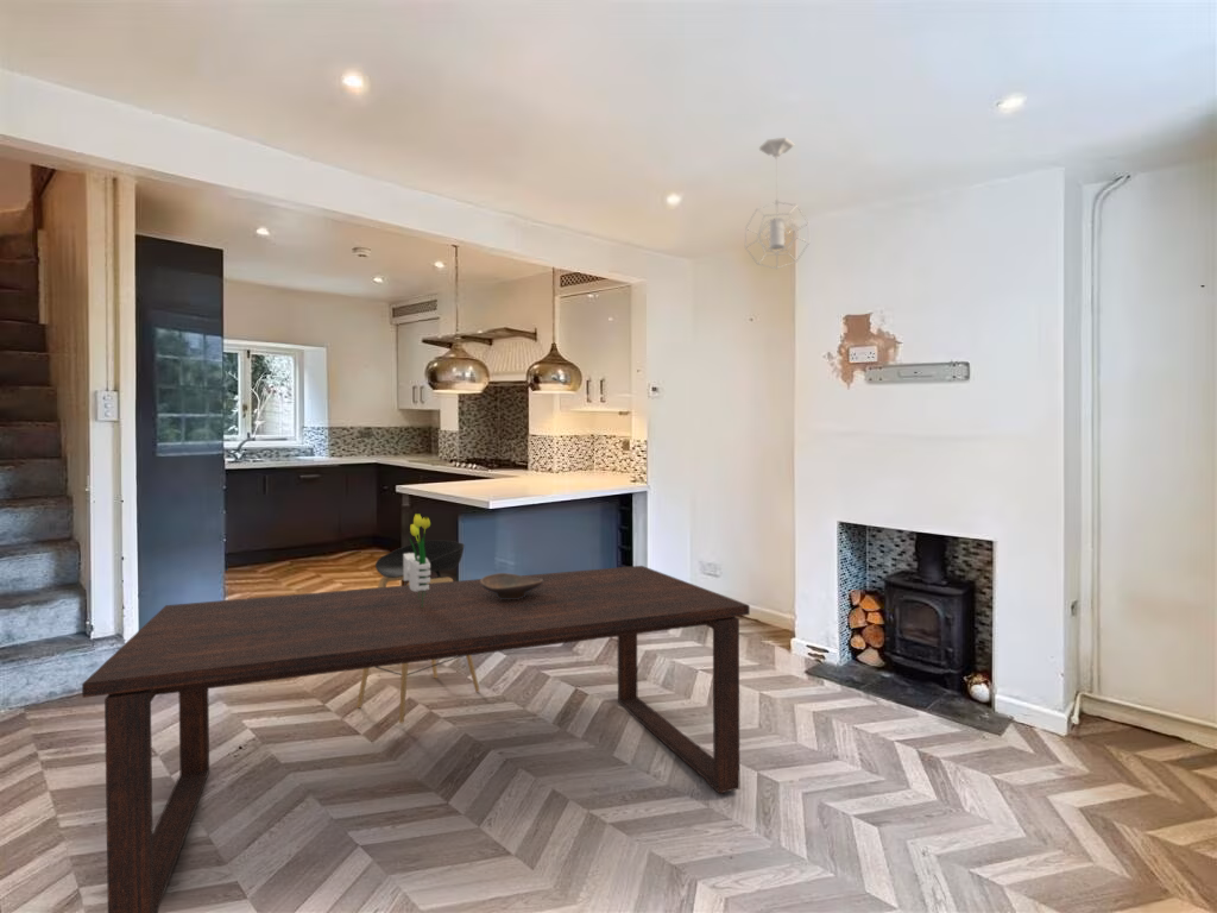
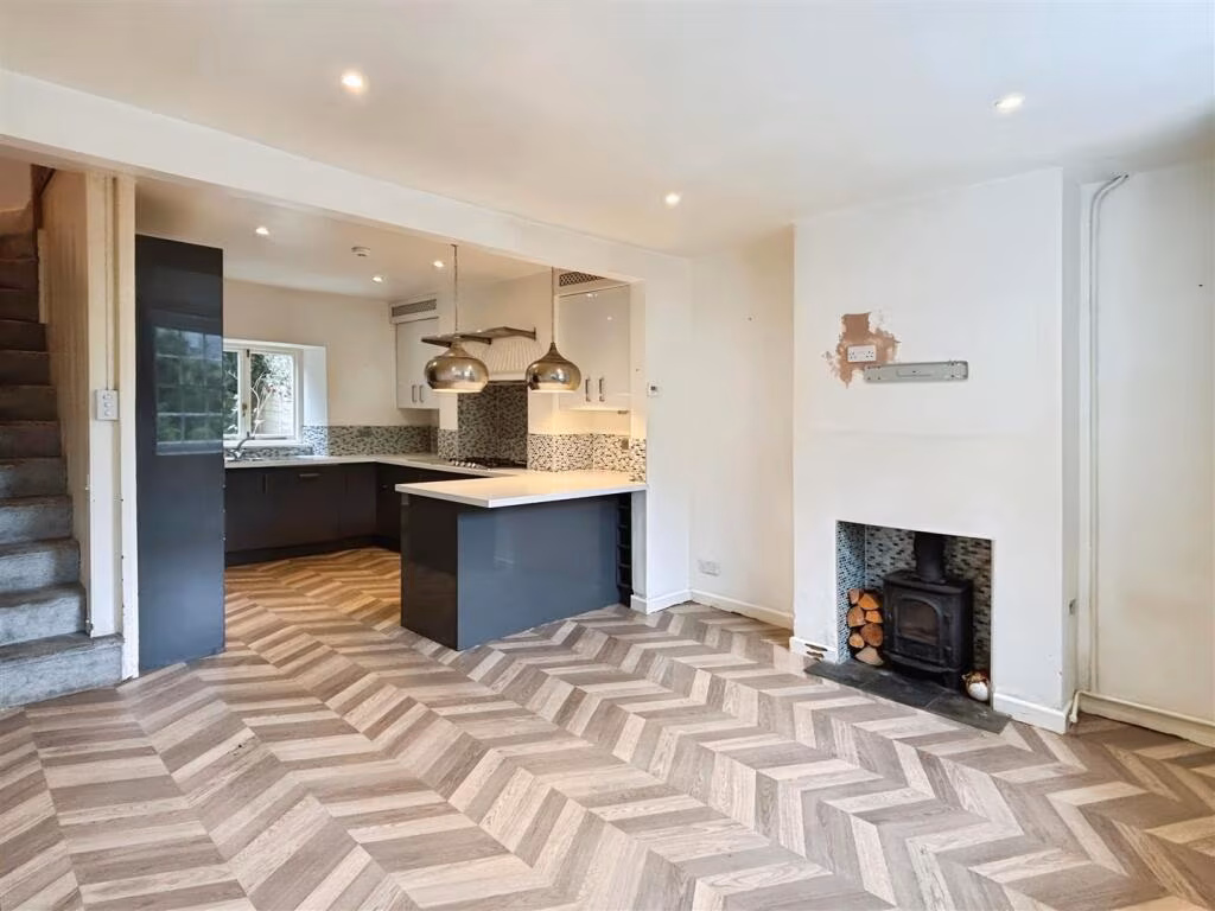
- decorative bowl (511, 586)
- dining table (447, 657)
- stool (409, 584)
- pendant light (776, 207)
- bouquet (417, 558)
